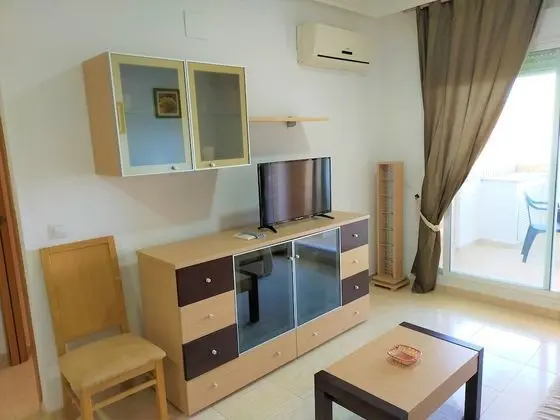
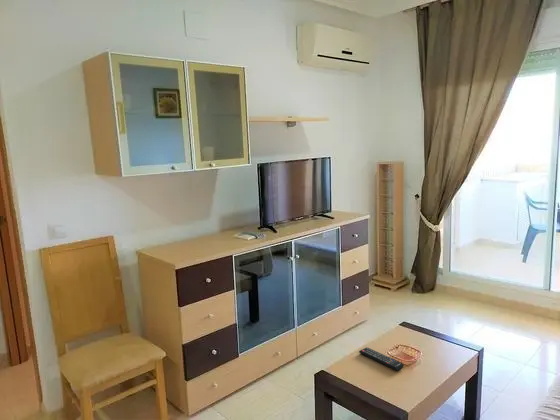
+ remote control (380, 358)
